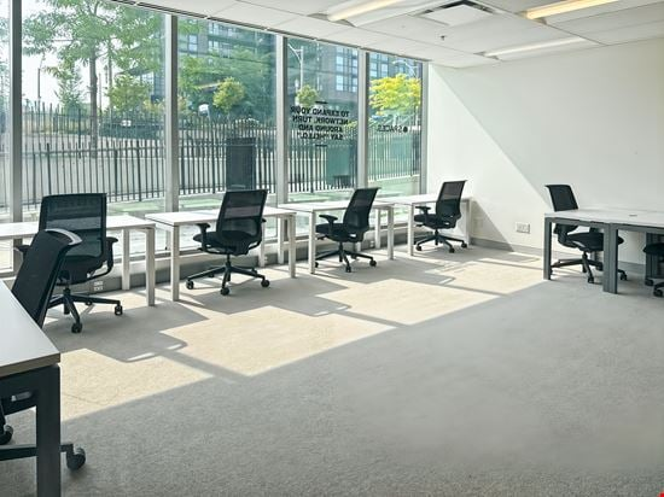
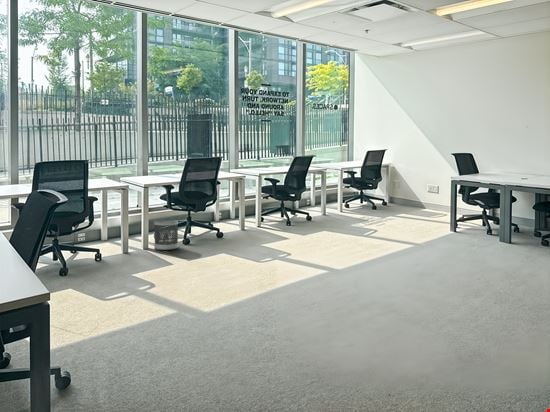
+ wastebasket (166, 234)
